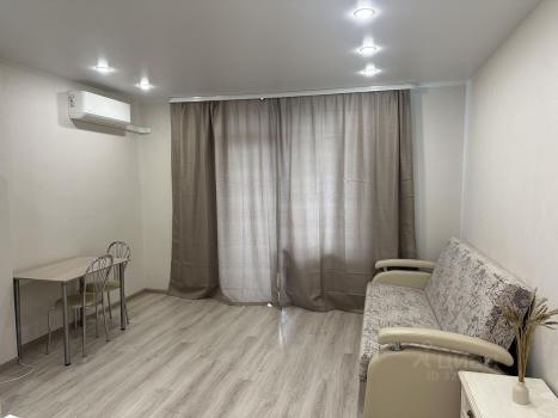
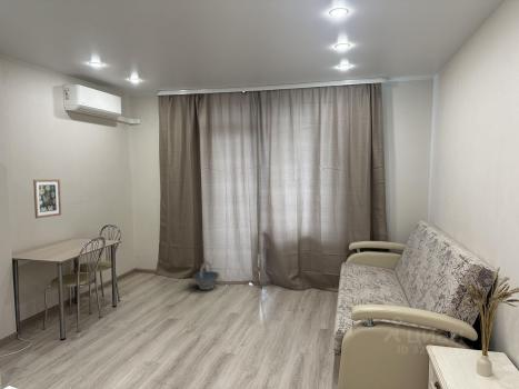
+ wall art (48, 198)
+ bucket (206, 275)
